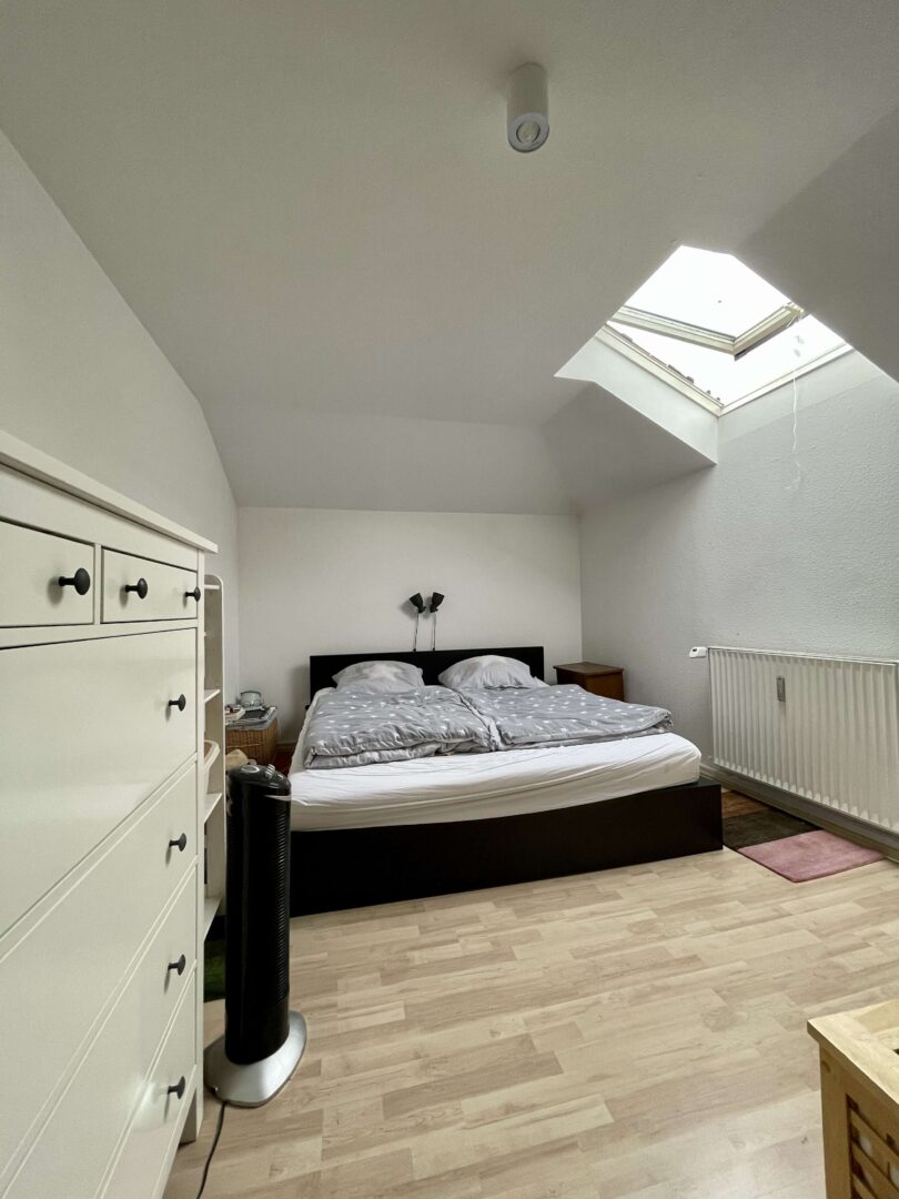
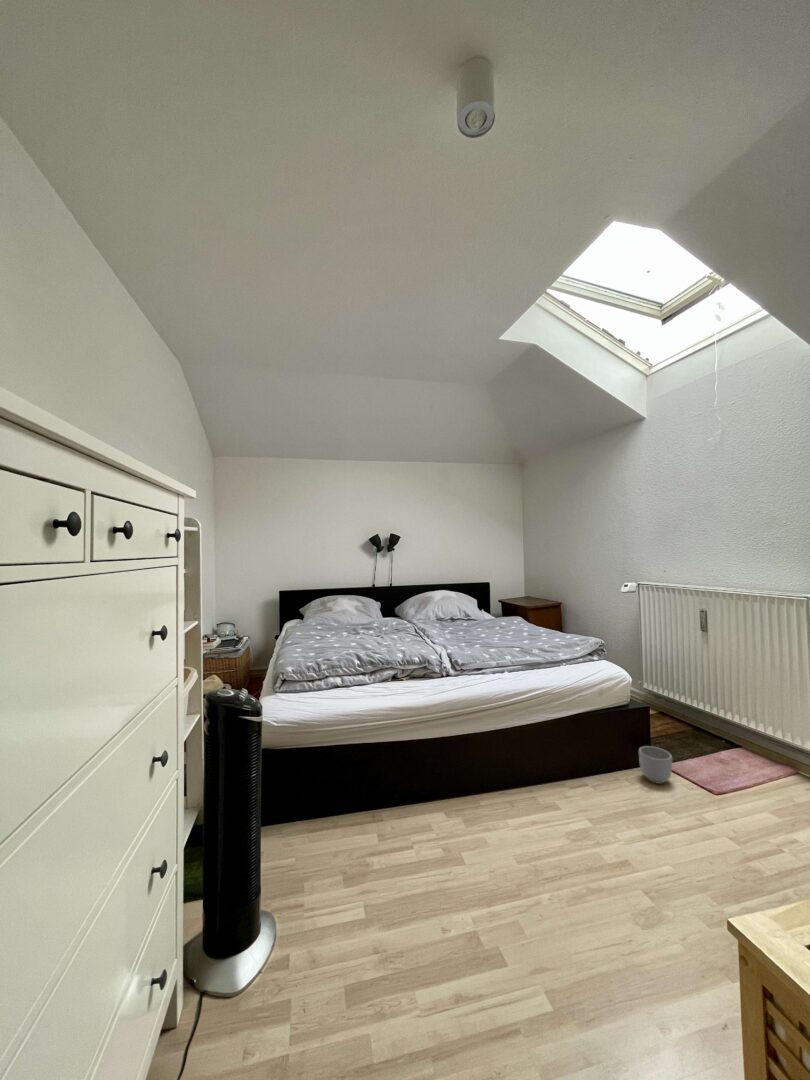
+ planter (655, 766)
